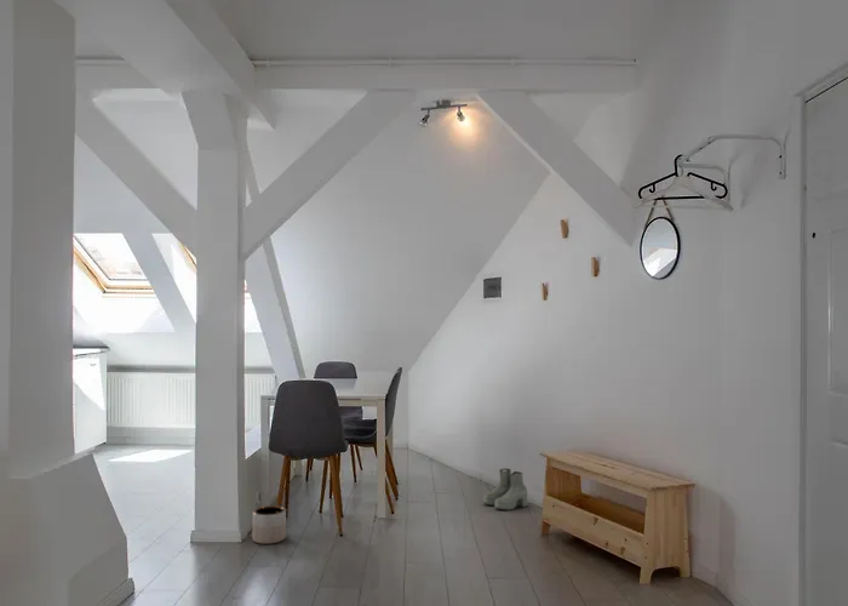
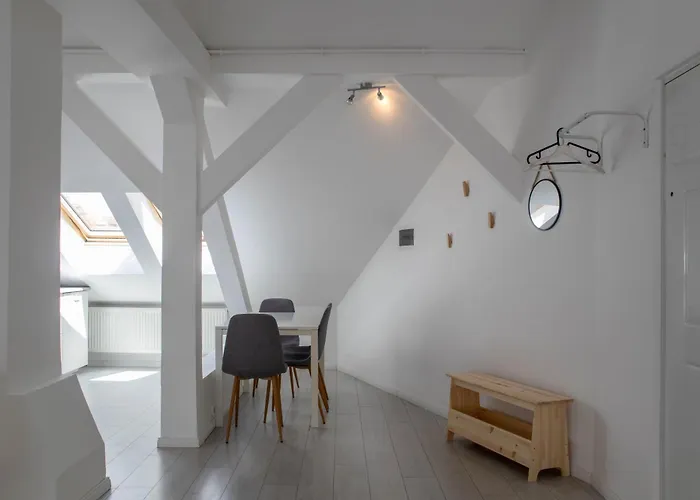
- planter (269, 524)
- boots (505, 487)
